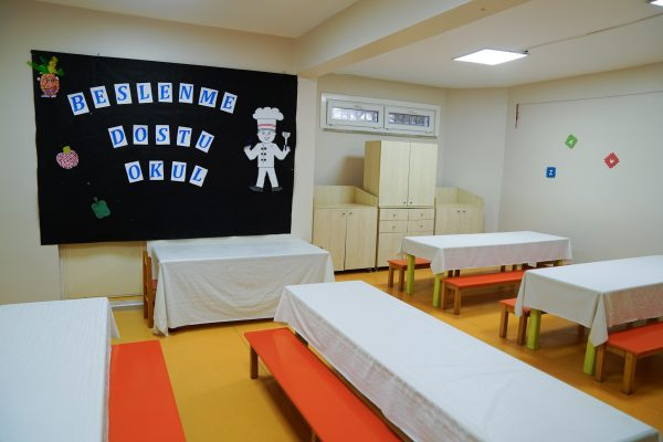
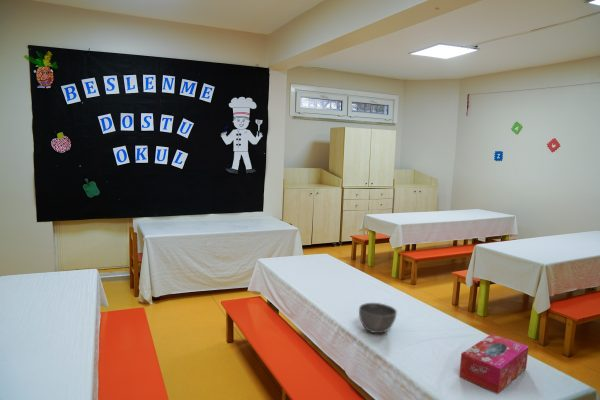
+ bowl (377, 319)
+ tissue box (494, 361)
